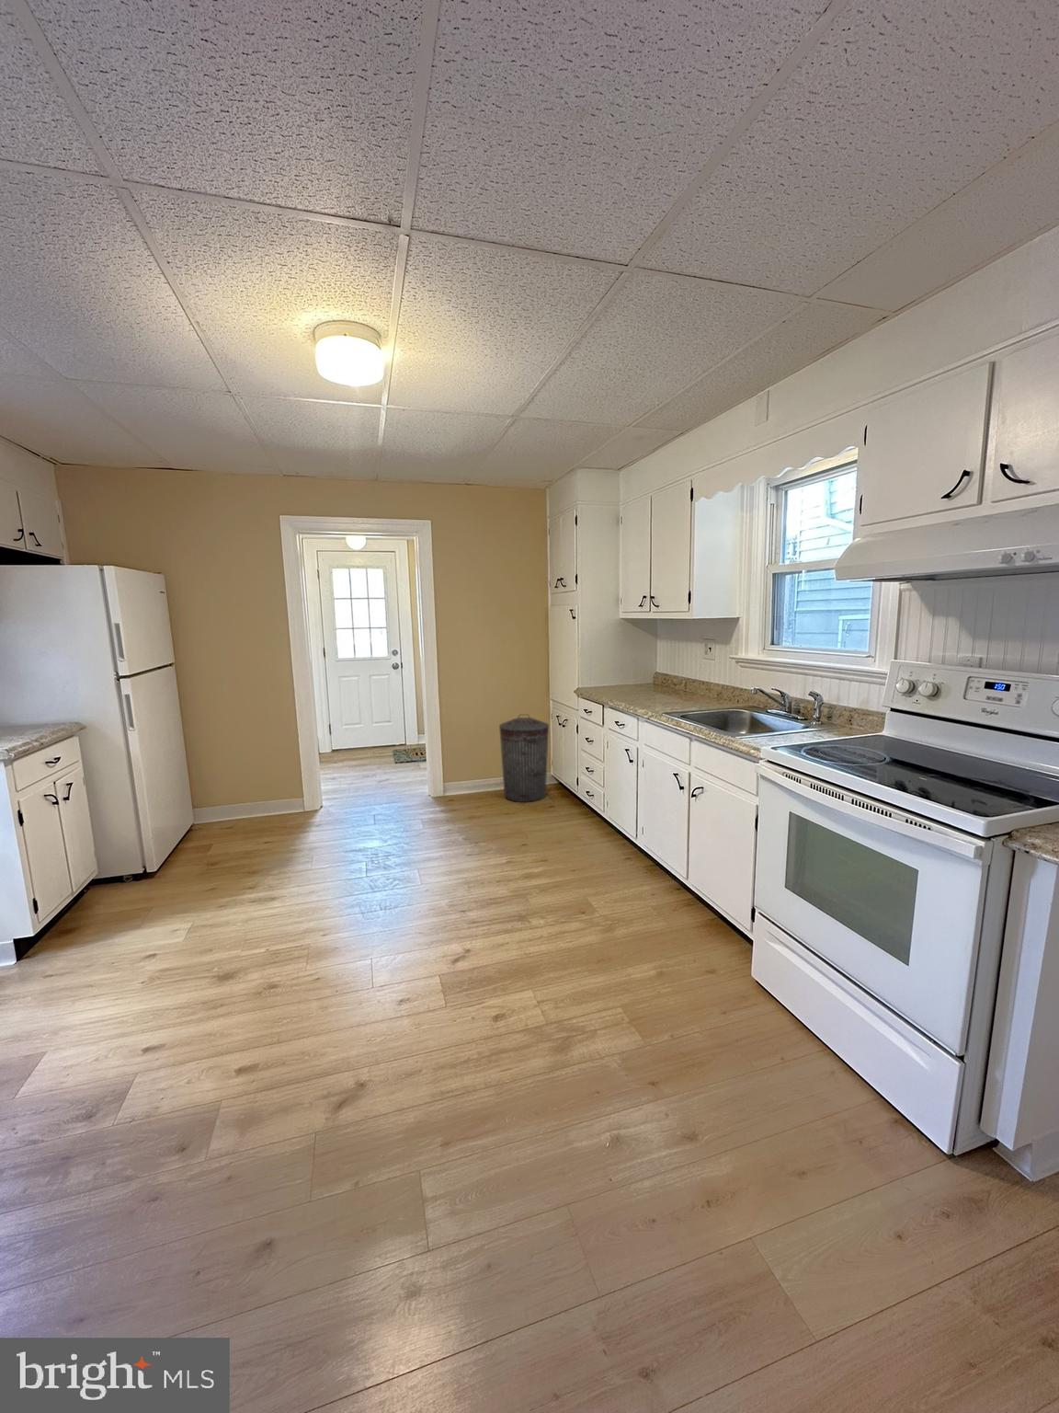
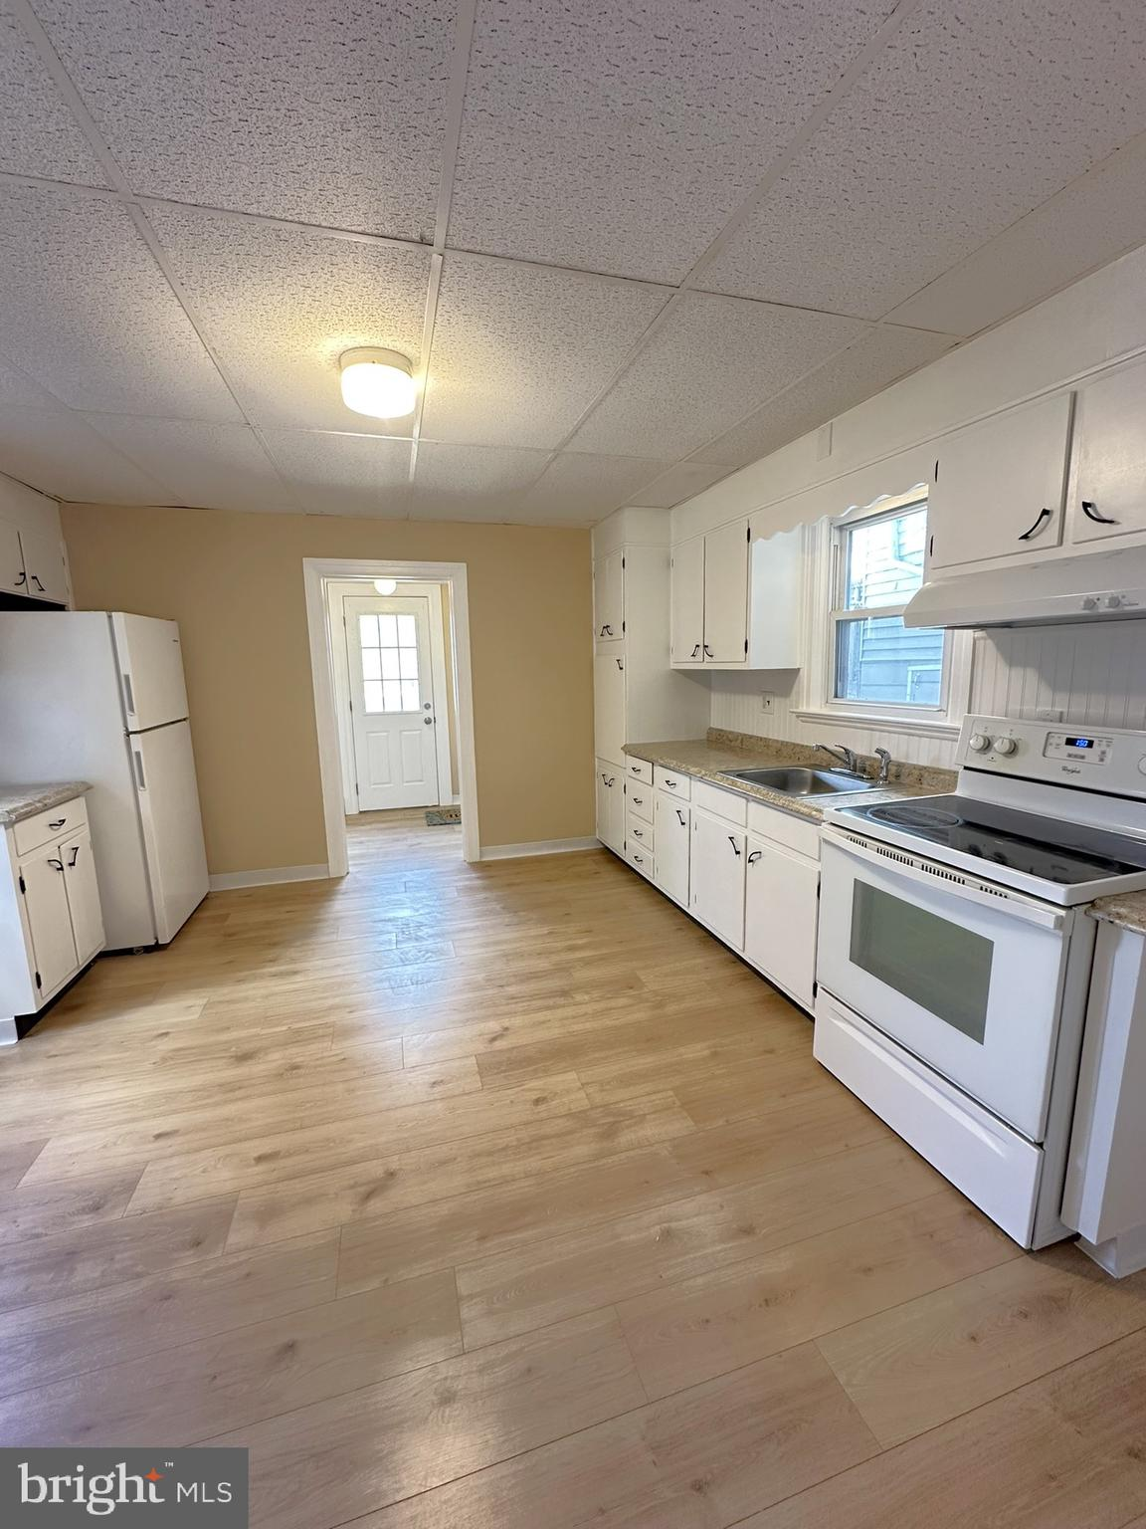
- trash can (524, 755)
